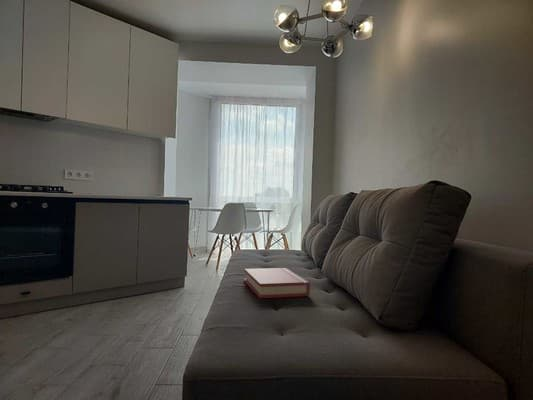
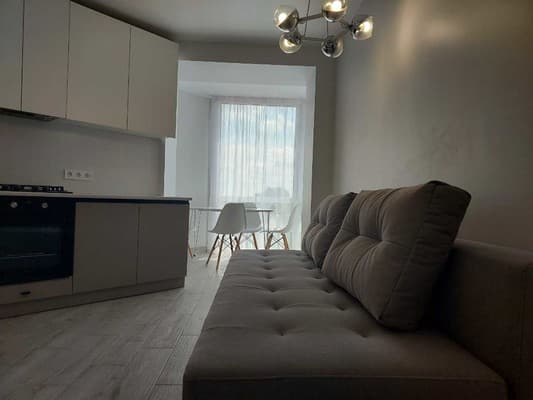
- hardback book (274, 281)
